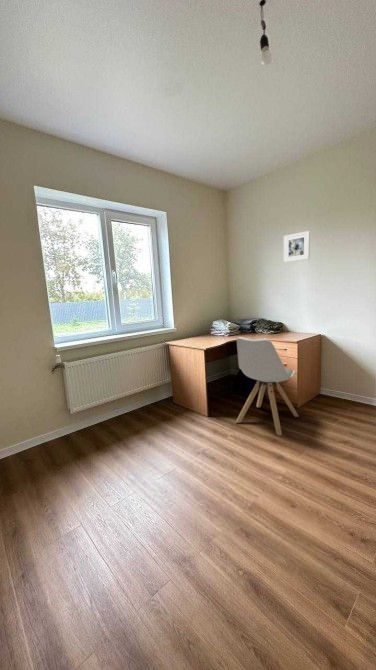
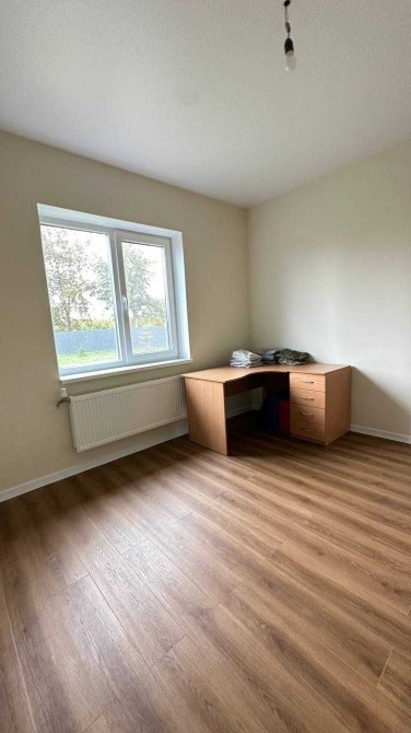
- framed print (296, 247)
- chair (265, 378)
